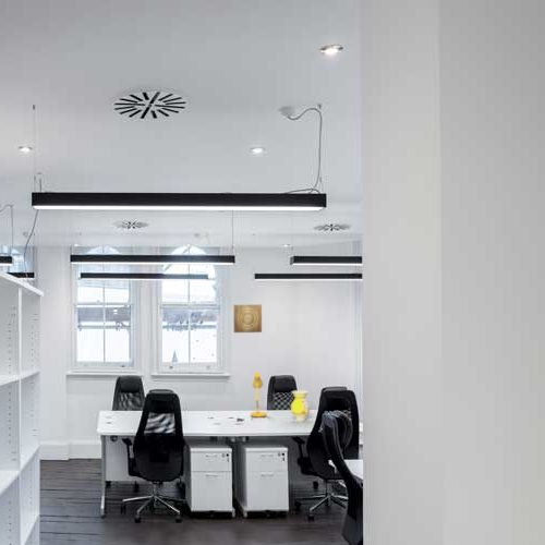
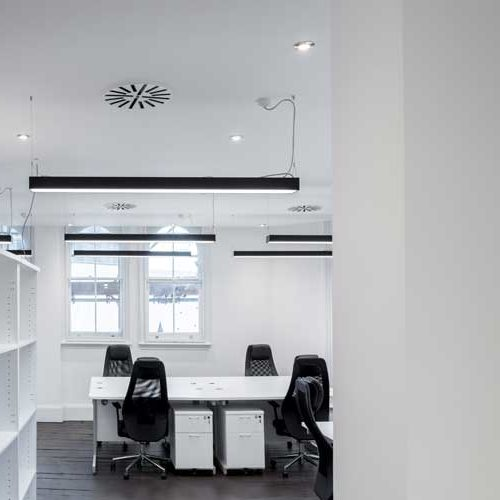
- vase (300, 405)
- desk lamp (256, 395)
- wall art (247, 318)
